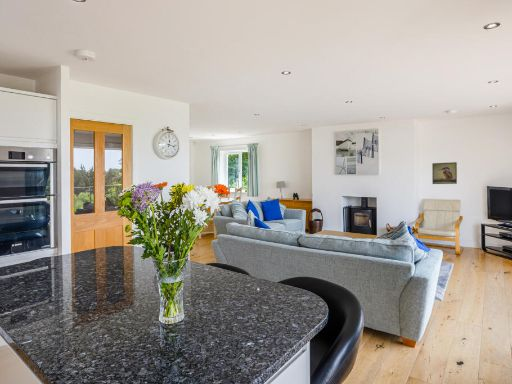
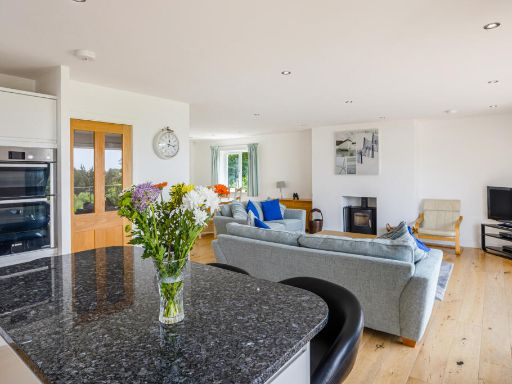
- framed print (444, 173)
